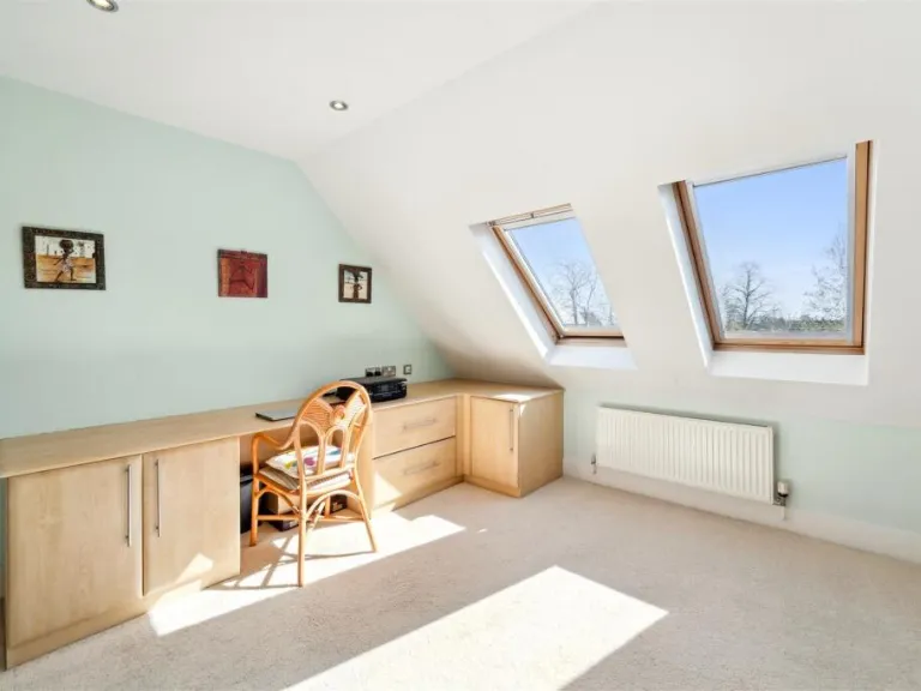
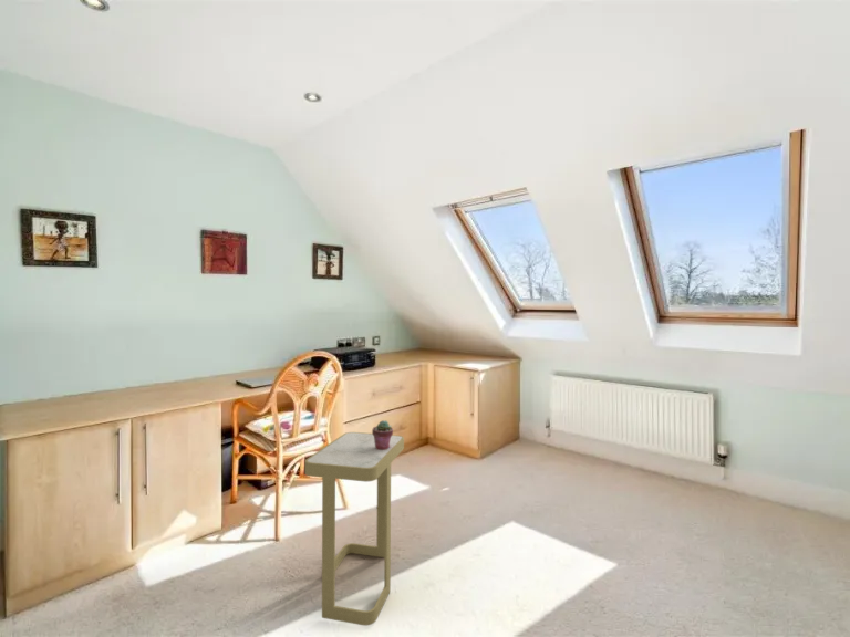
+ side table (377, 516)
+ potted succulent (382, 434)
